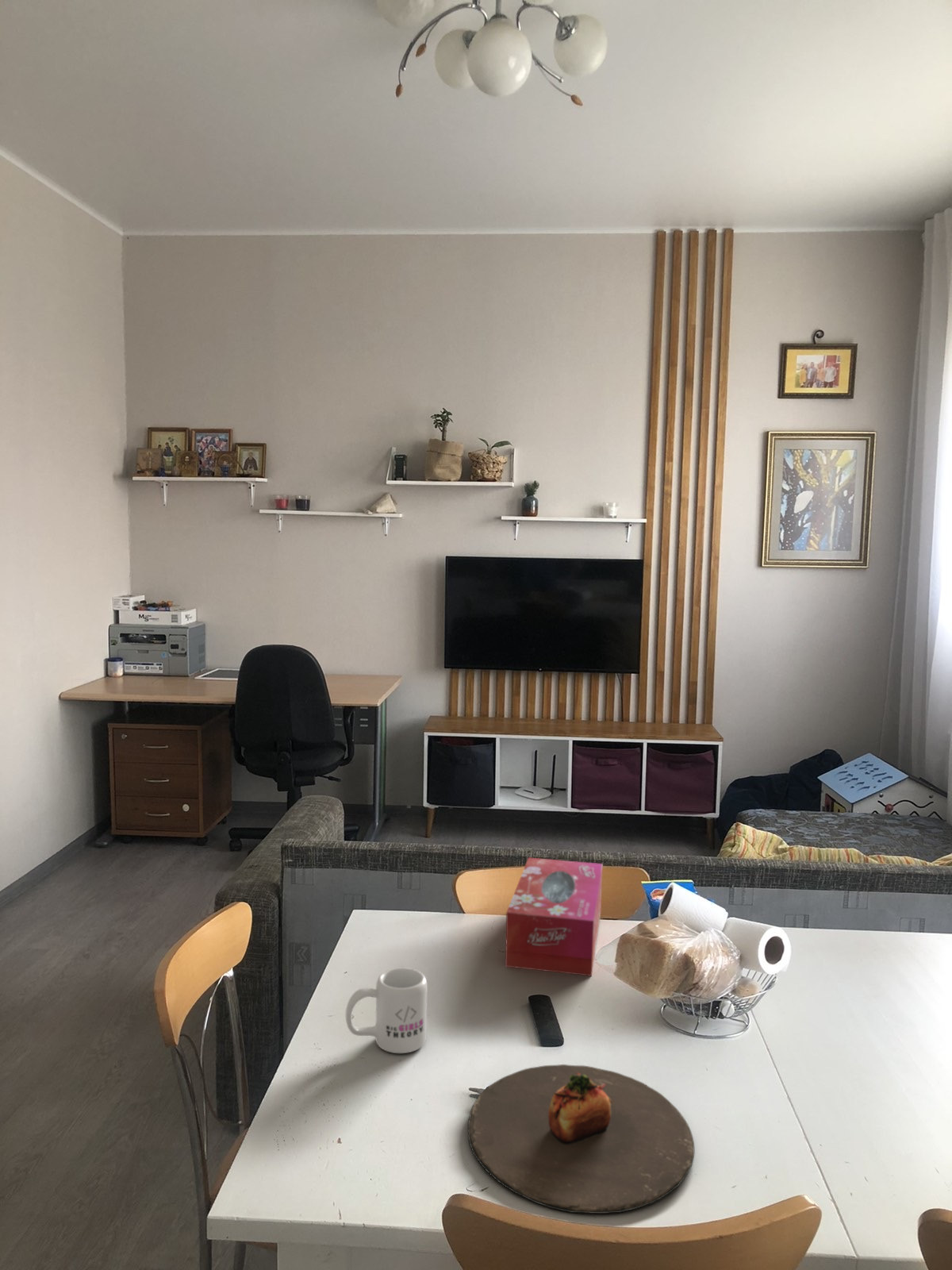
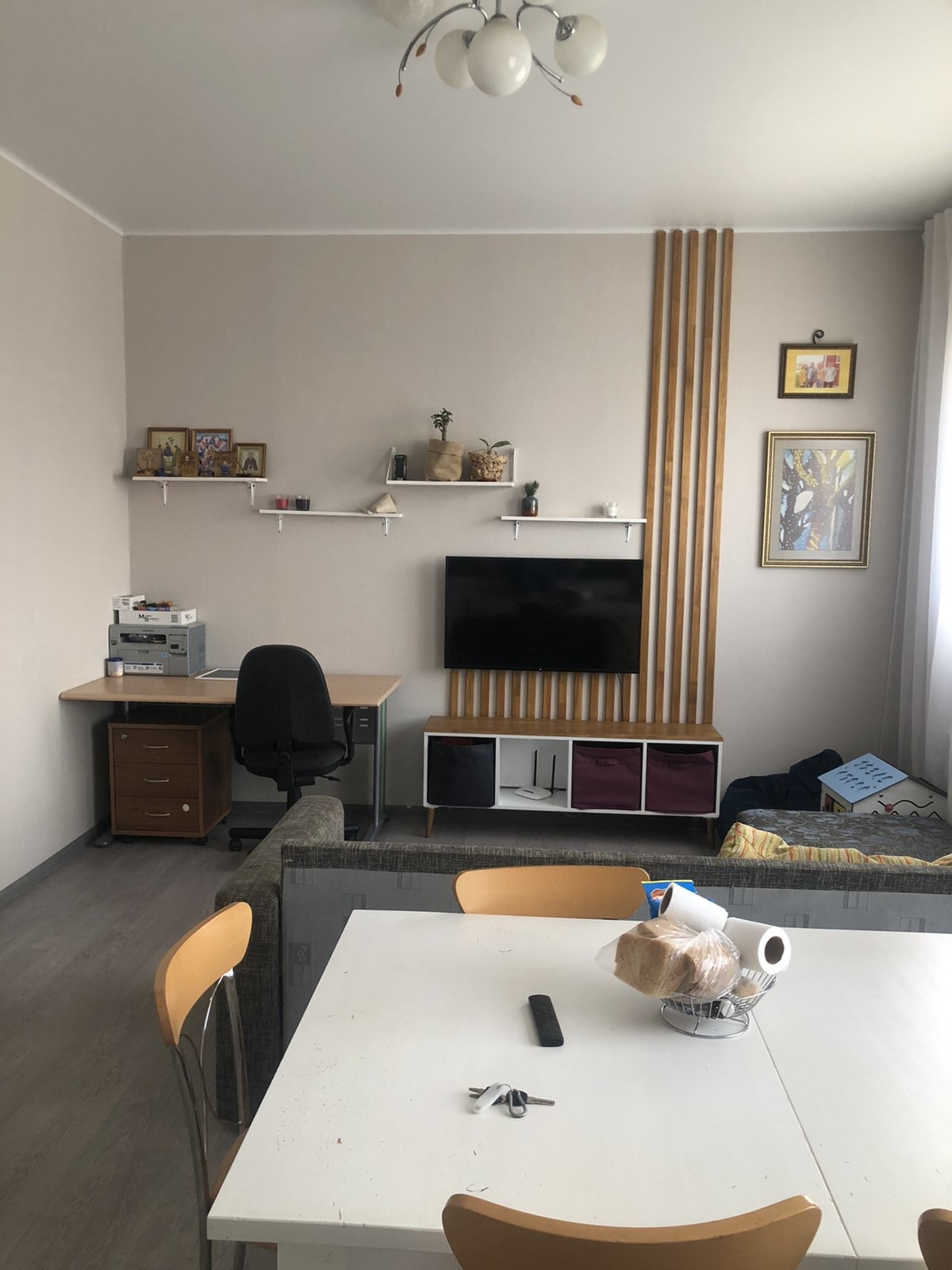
- mug (386, 1011)
- plate (580, 1104)
- tissue box (557, 911)
